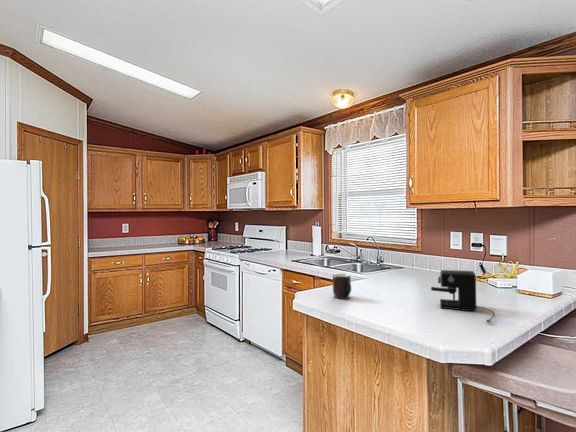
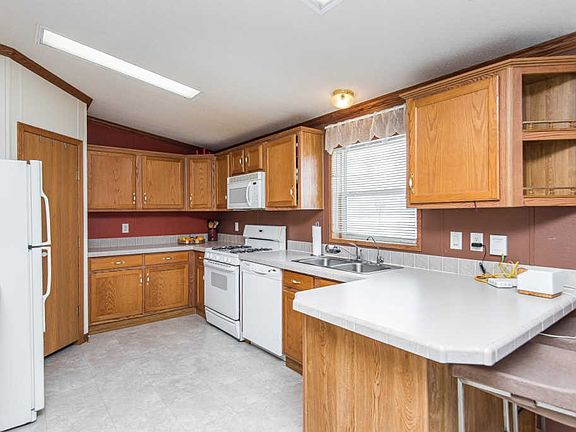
- mug (343, 286)
- coffee maker (461, 293)
